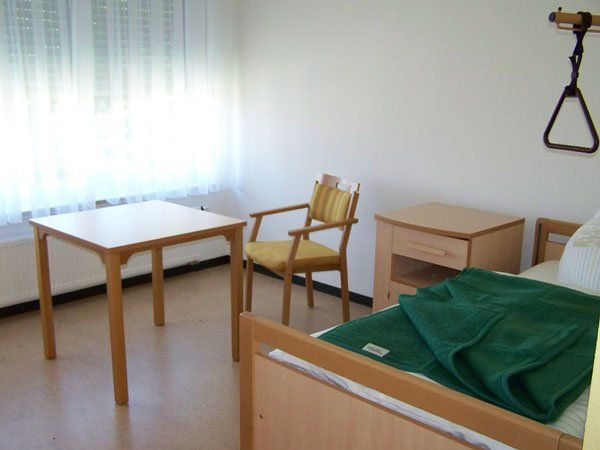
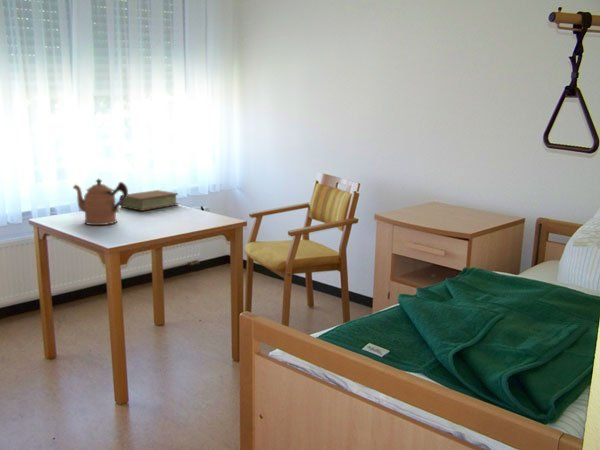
+ book (149, 199)
+ coffeepot (100, 200)
